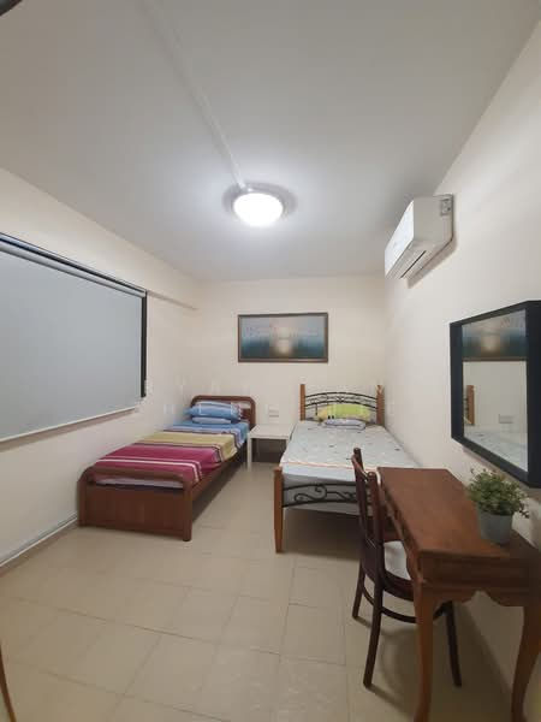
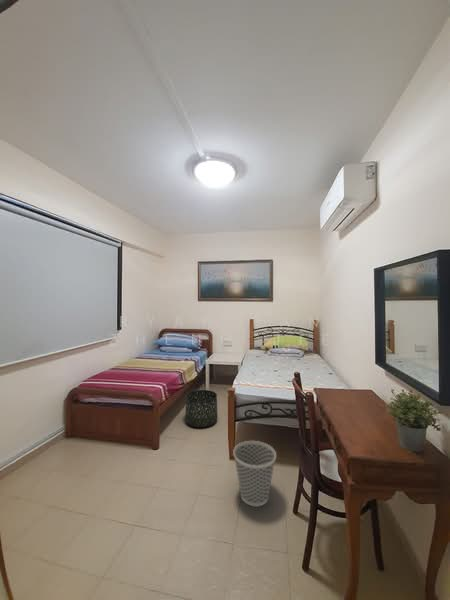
+ basket (201, 408)
+ wastebasket (254, 473)
